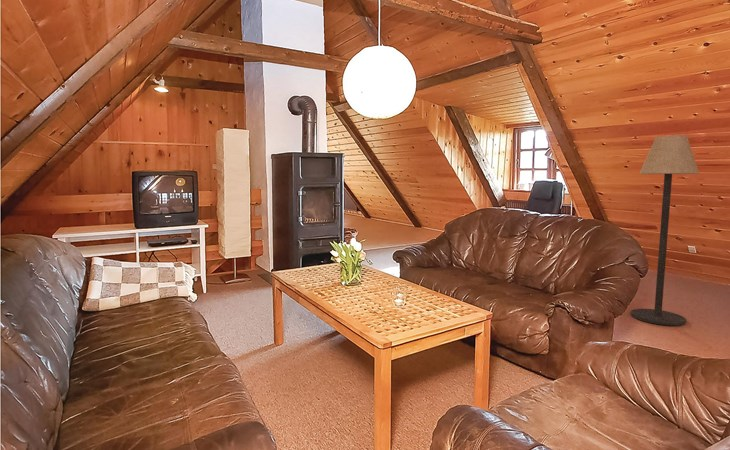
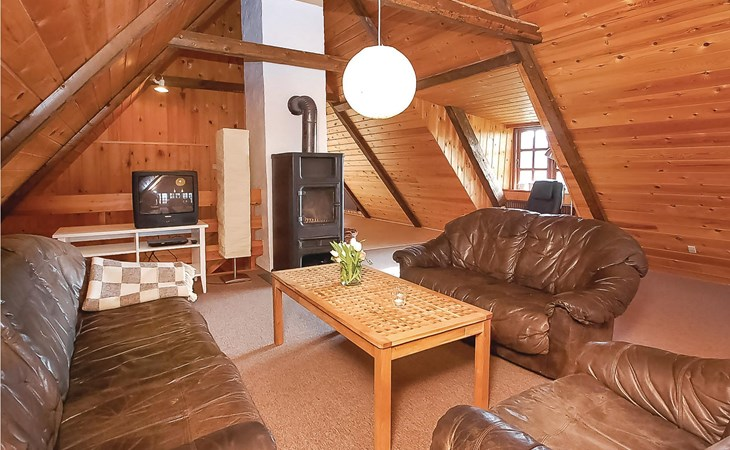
- floor lamp (664, 229)
